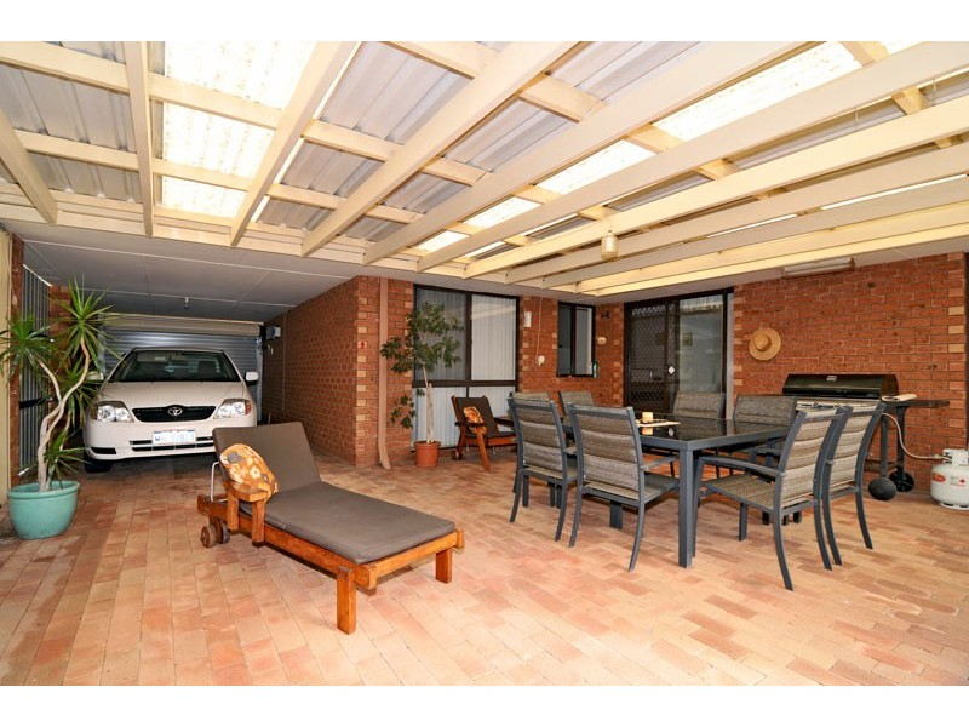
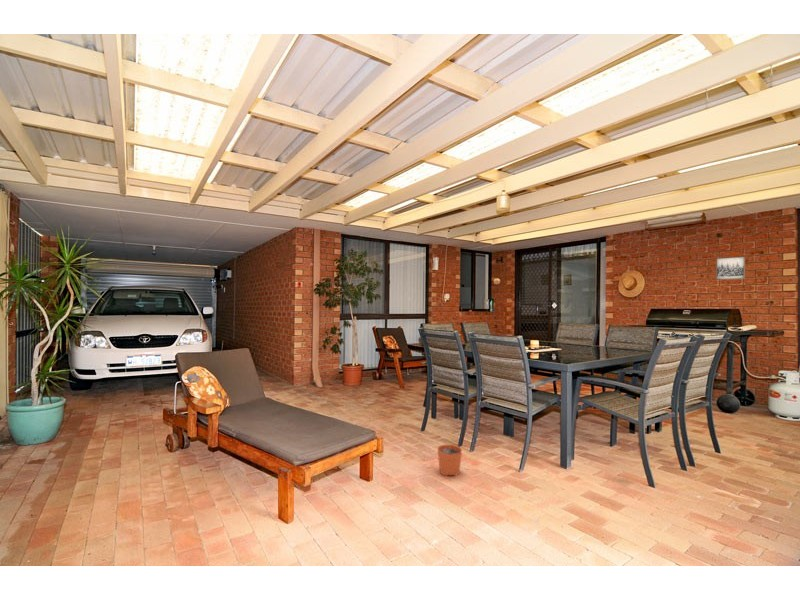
+ wall art (730, 268)
+ plant pot (449, 454)
